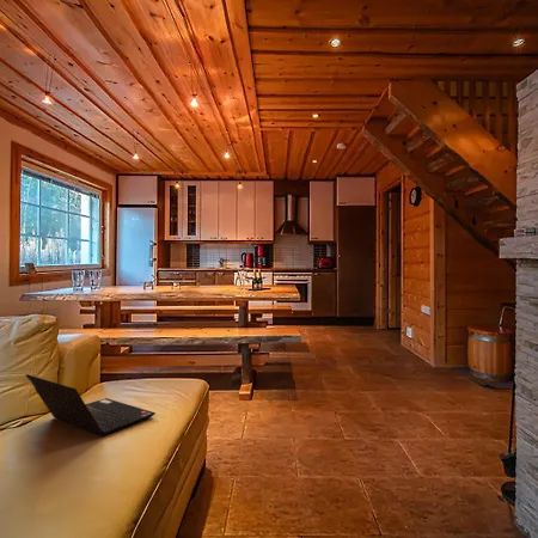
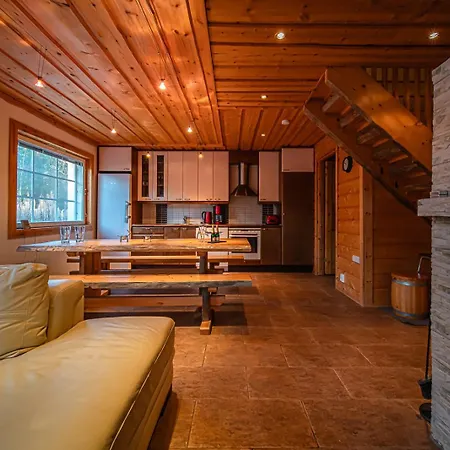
- laptop computer (96, 401)
